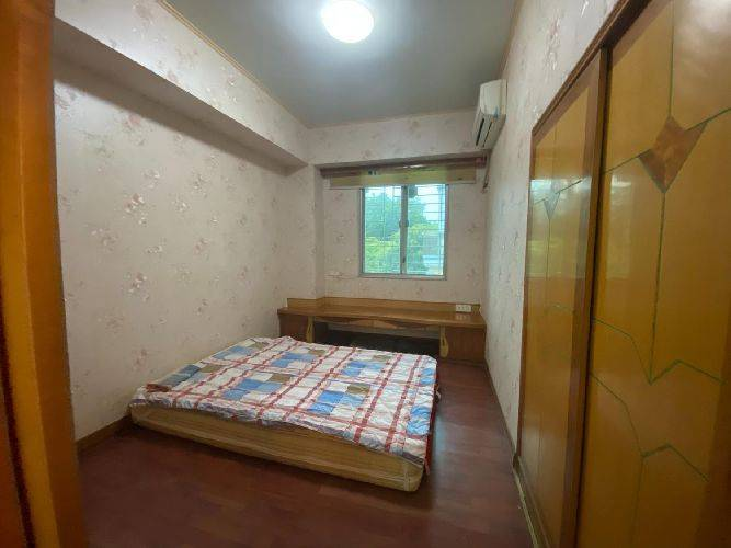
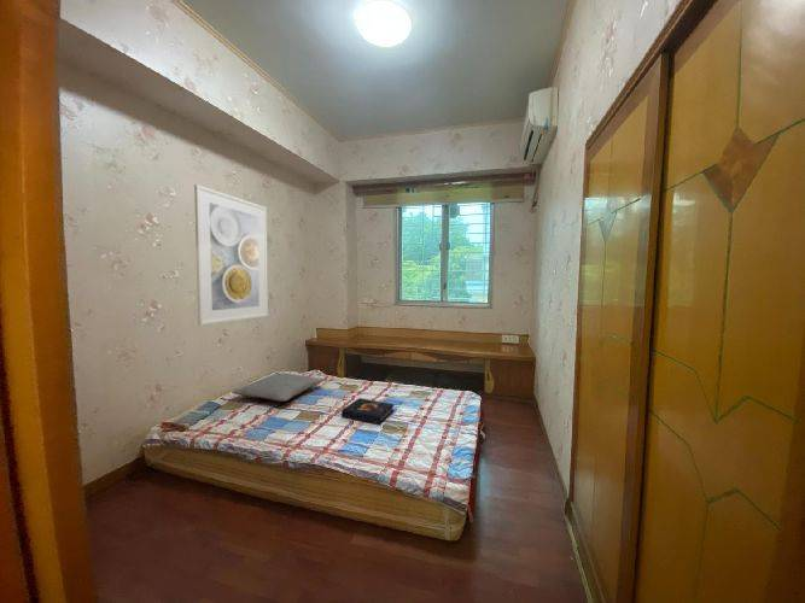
+ pillow (280, 385)
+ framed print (235, 259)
+ book (368, 410)
